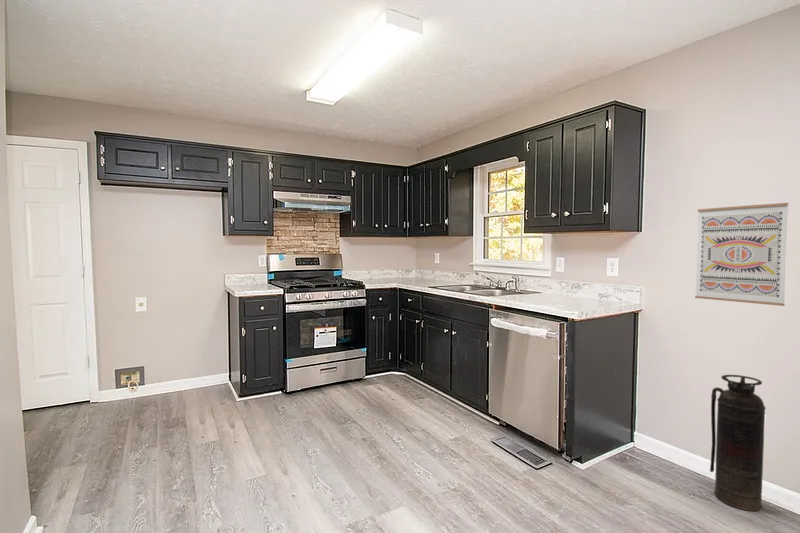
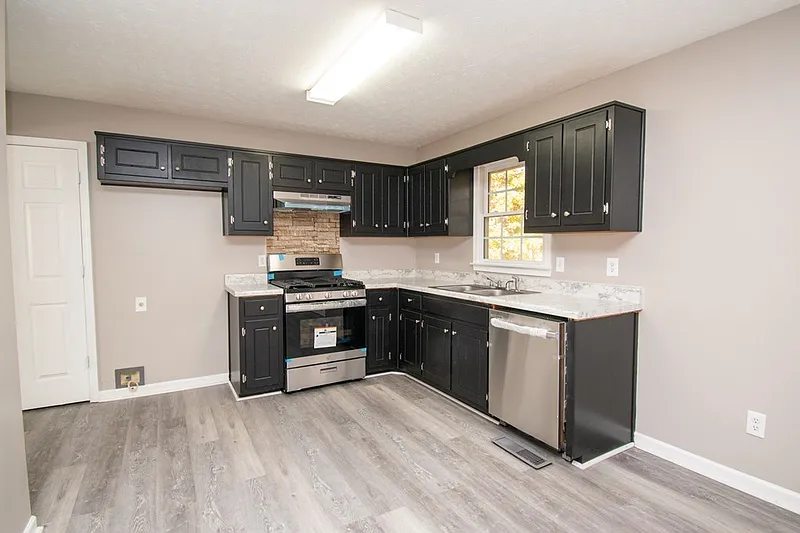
- wall art (738, 254)
- fire extinguisher (737, 438)
